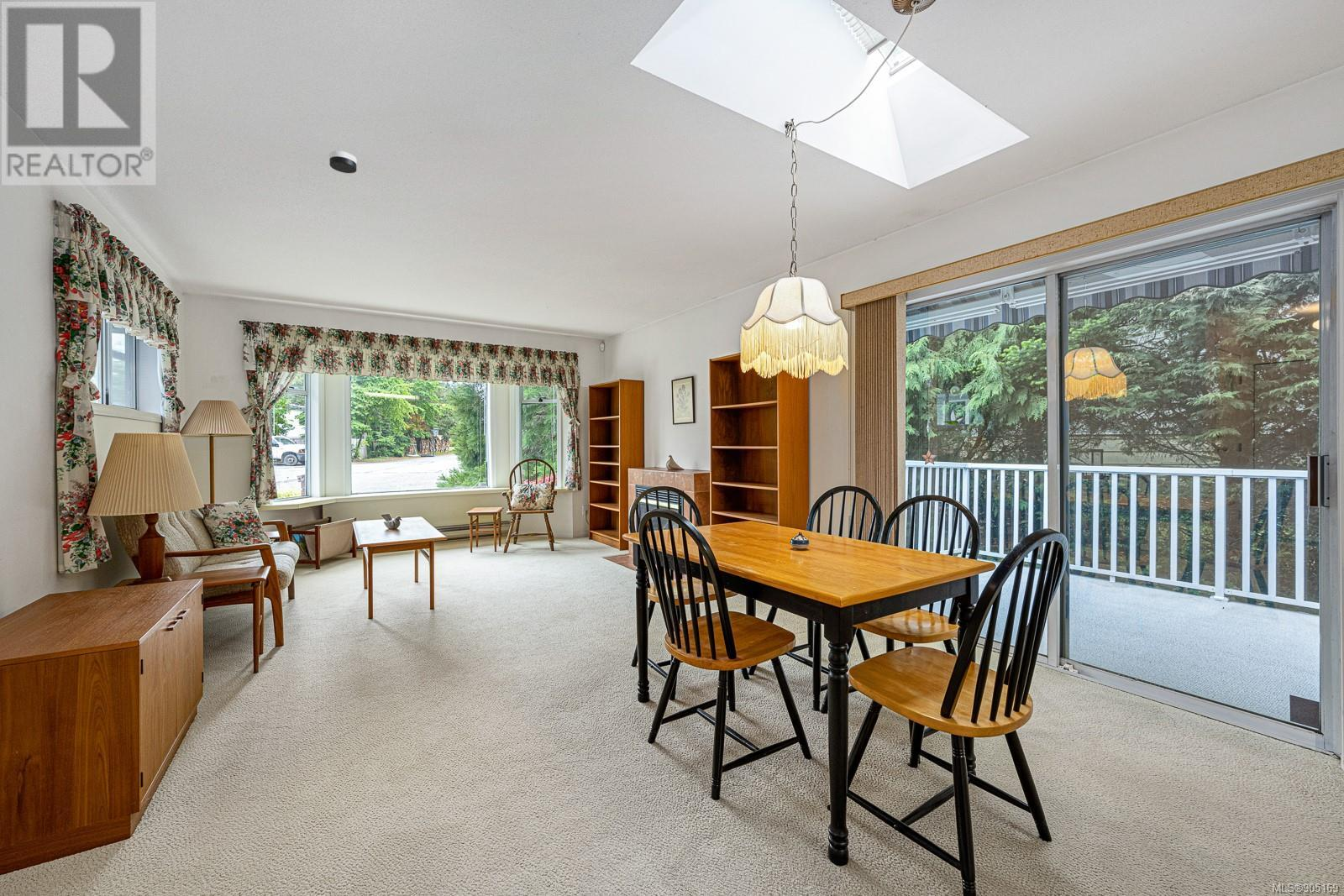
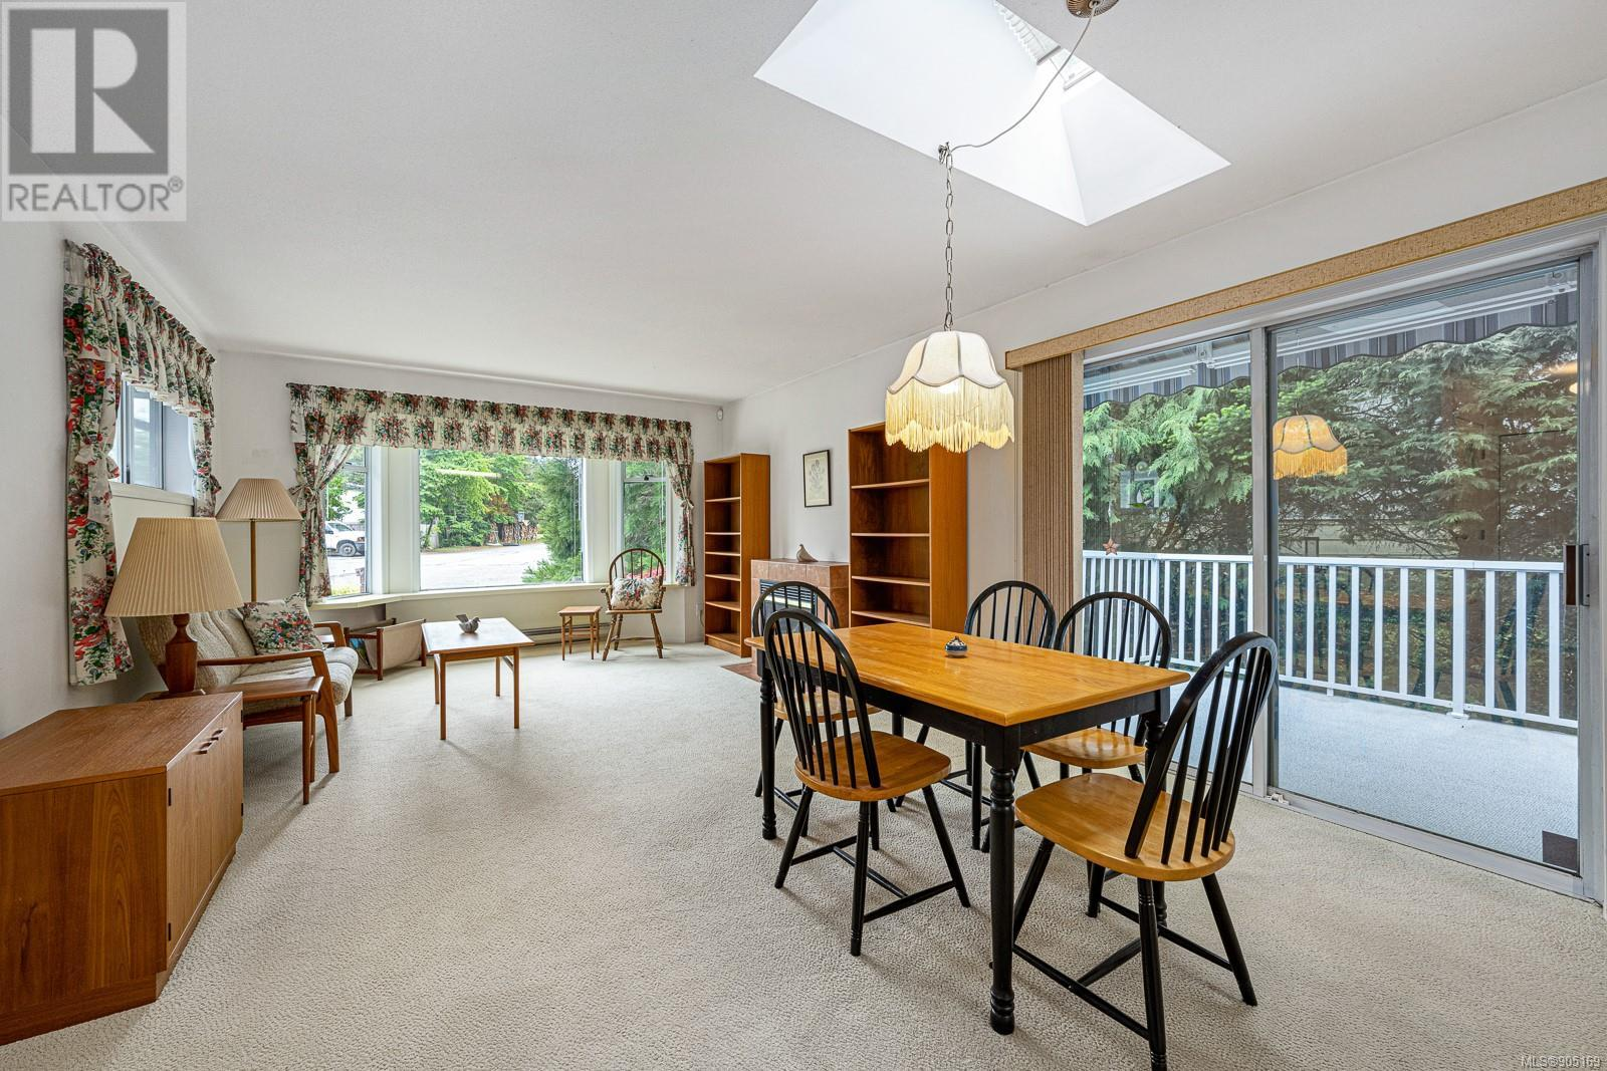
- smoke detector (343, 162)
